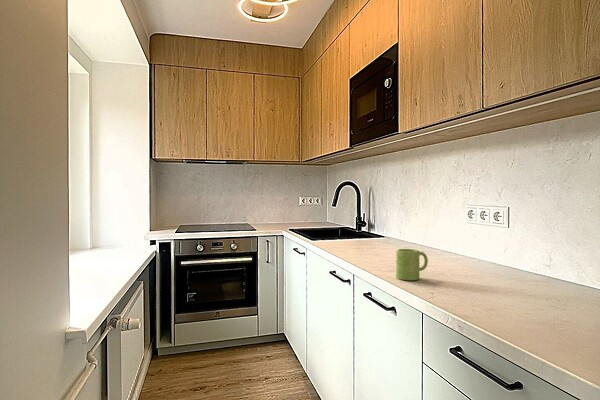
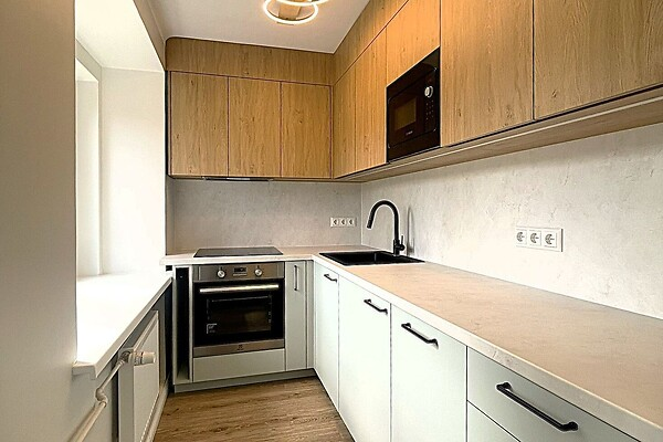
- mug (412, 264)
